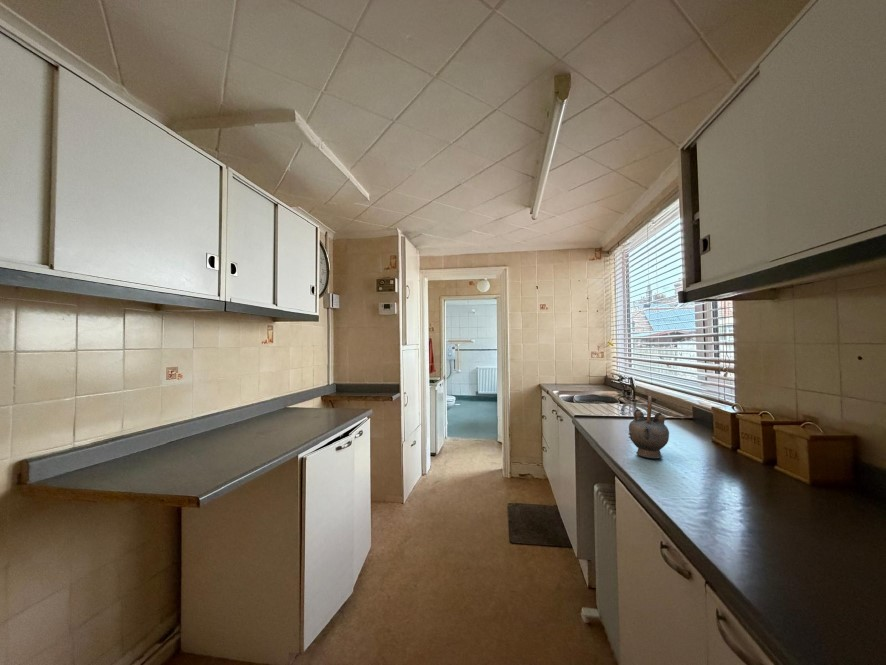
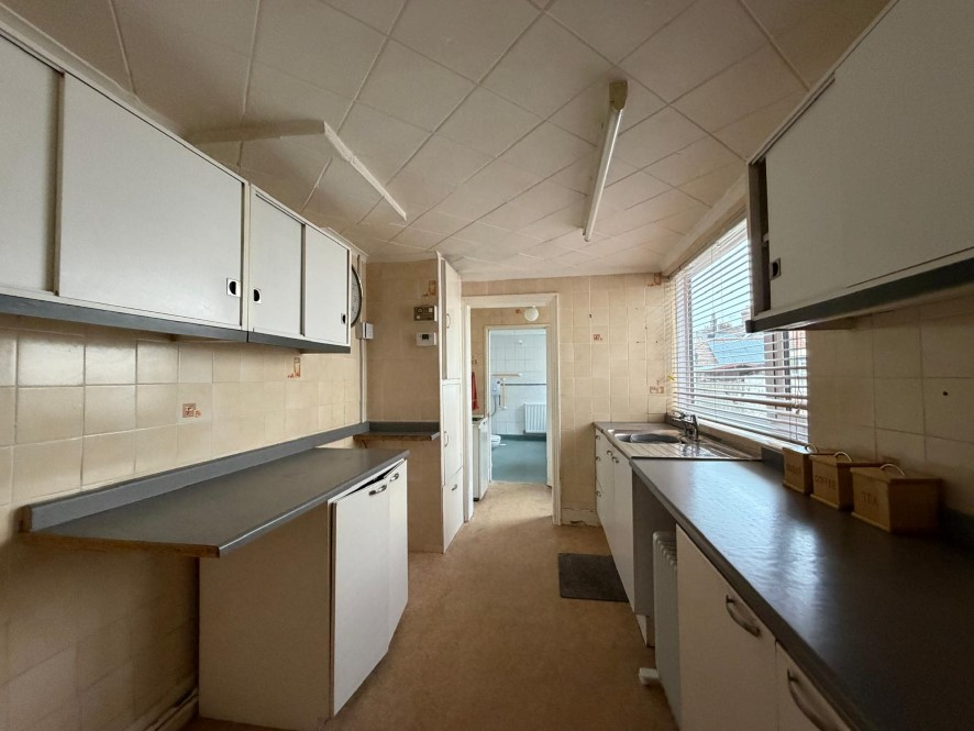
- teapot (647, 426)
